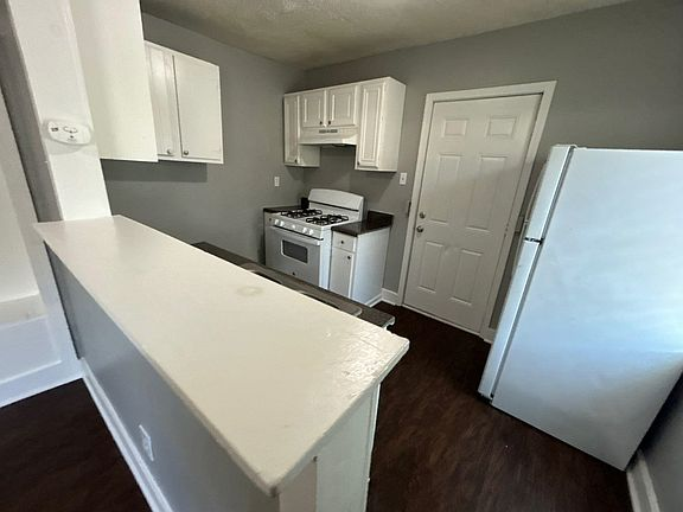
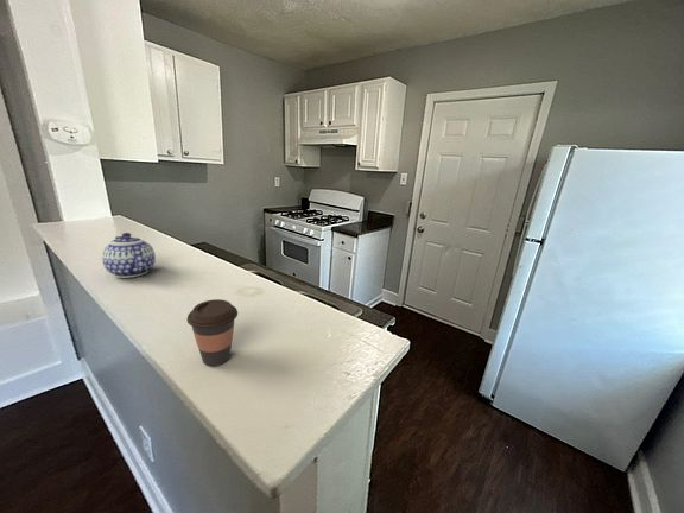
+ teapot (128, 253)
+ coffee cup (214, 332)
